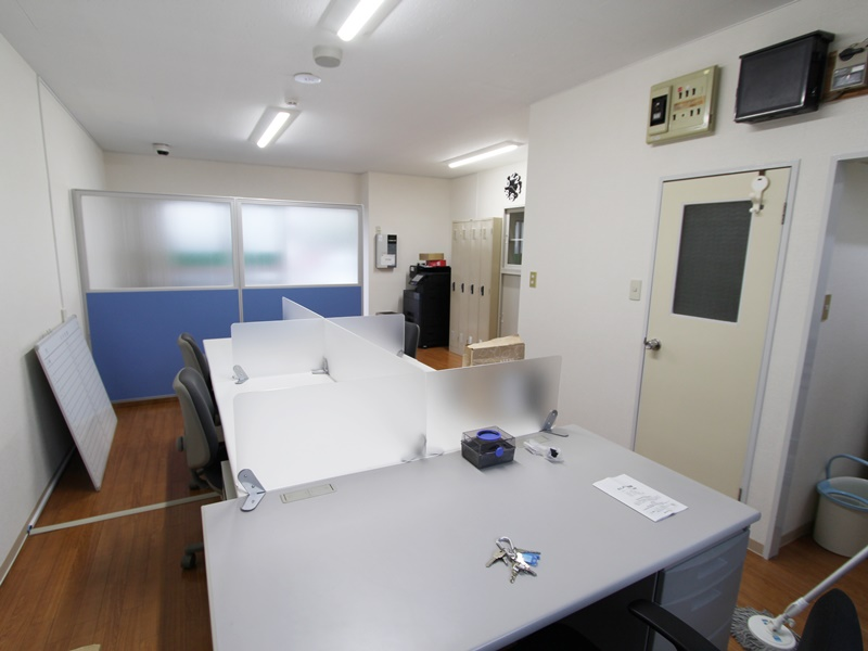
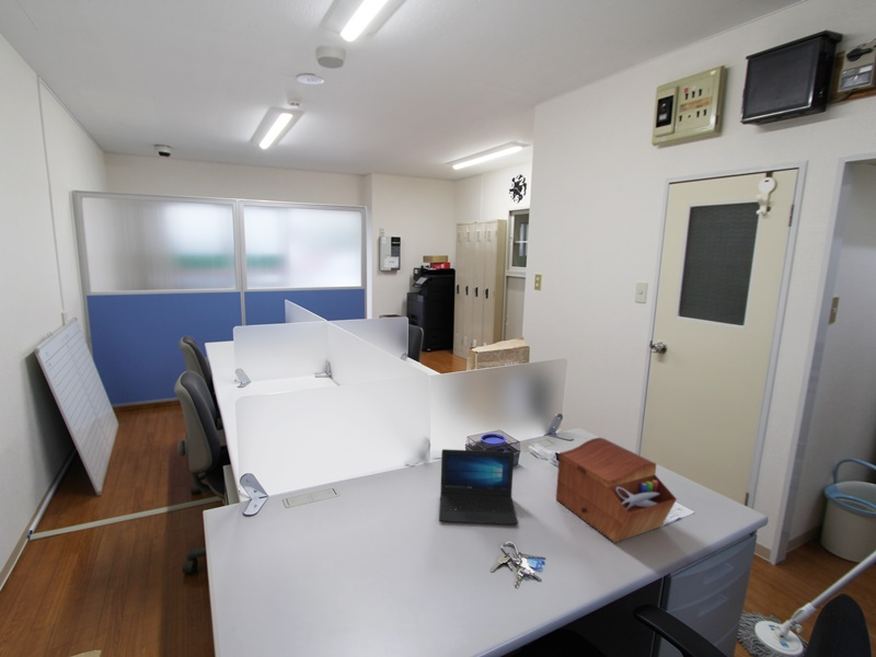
+ sewing box (612, 487)
+ laptop (477, 485)
